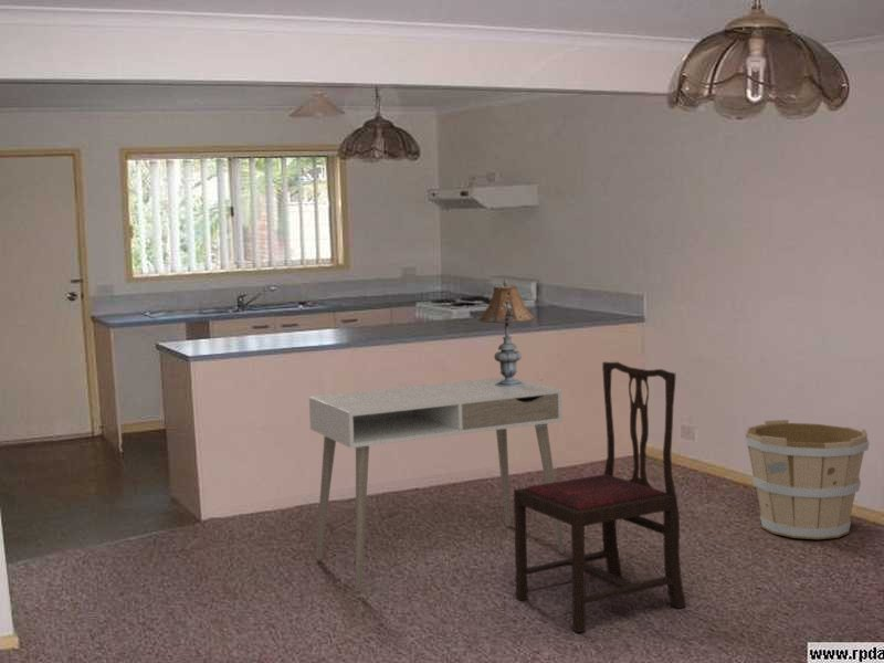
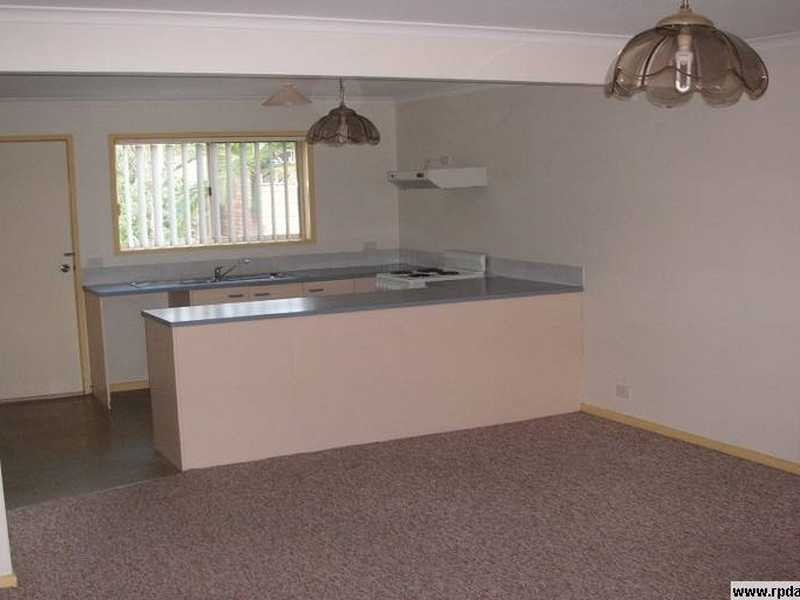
- wooden bucket (806, 477)
- desk (429, 438)
- dining chair (597, 487)
- table lamp (508, 332)
